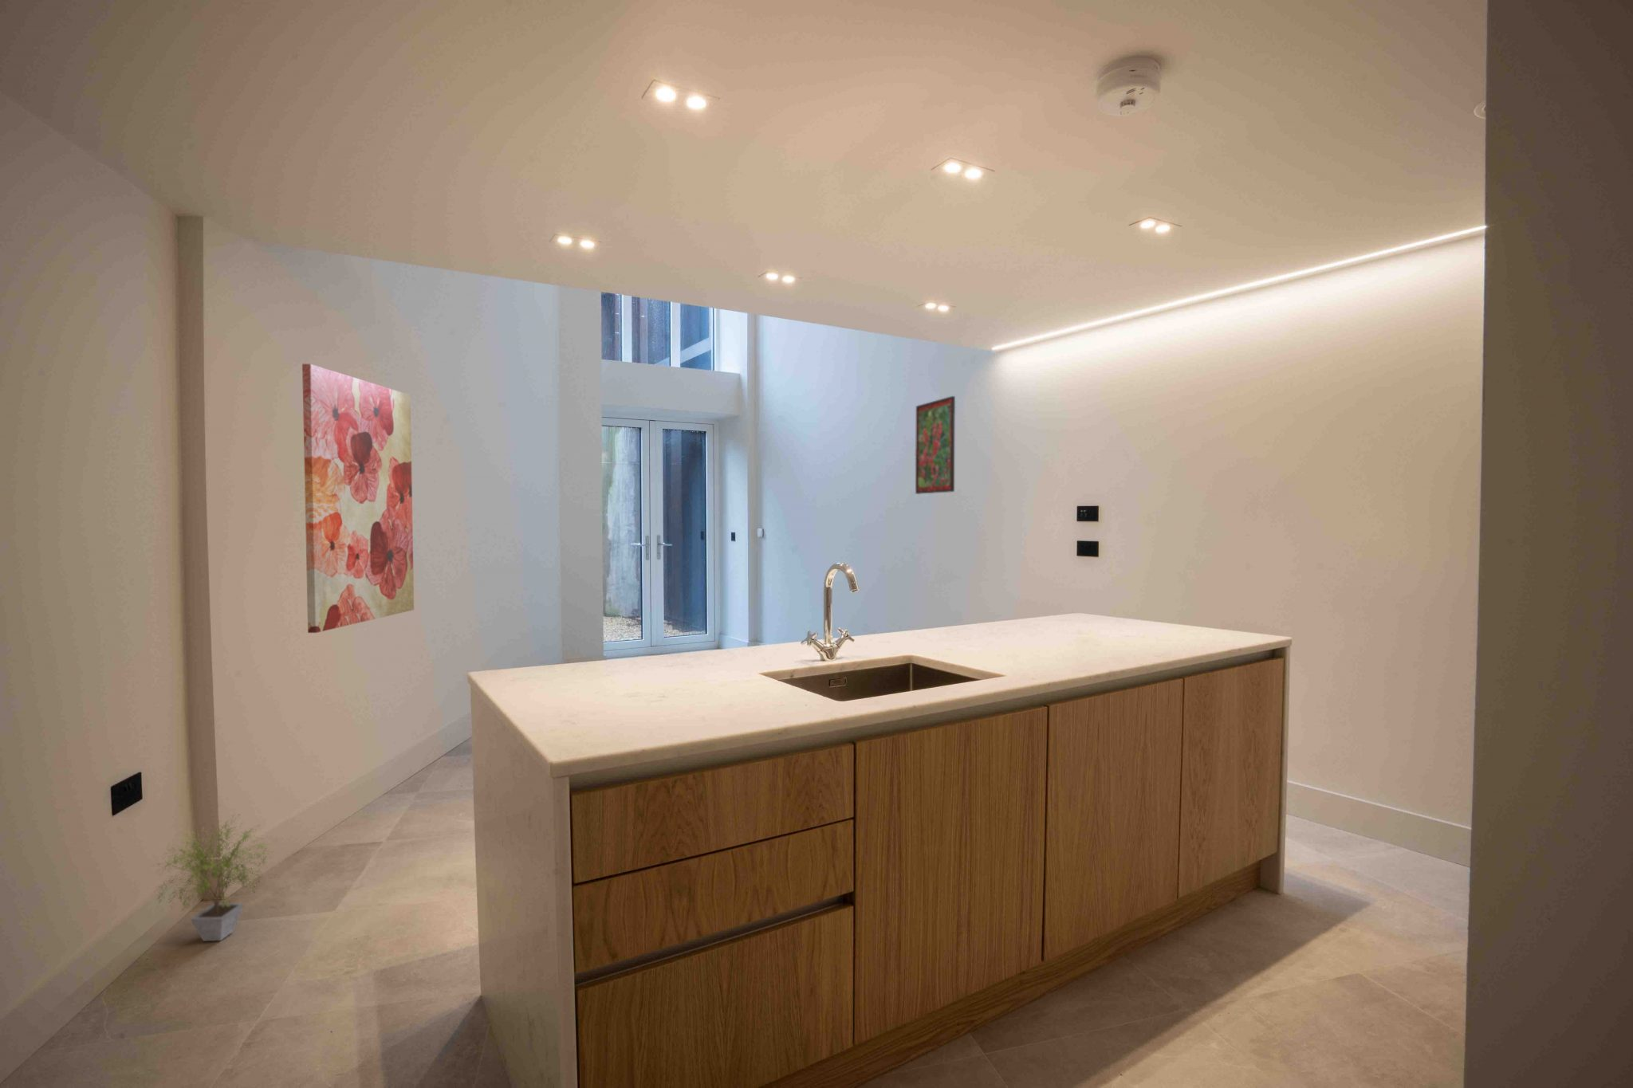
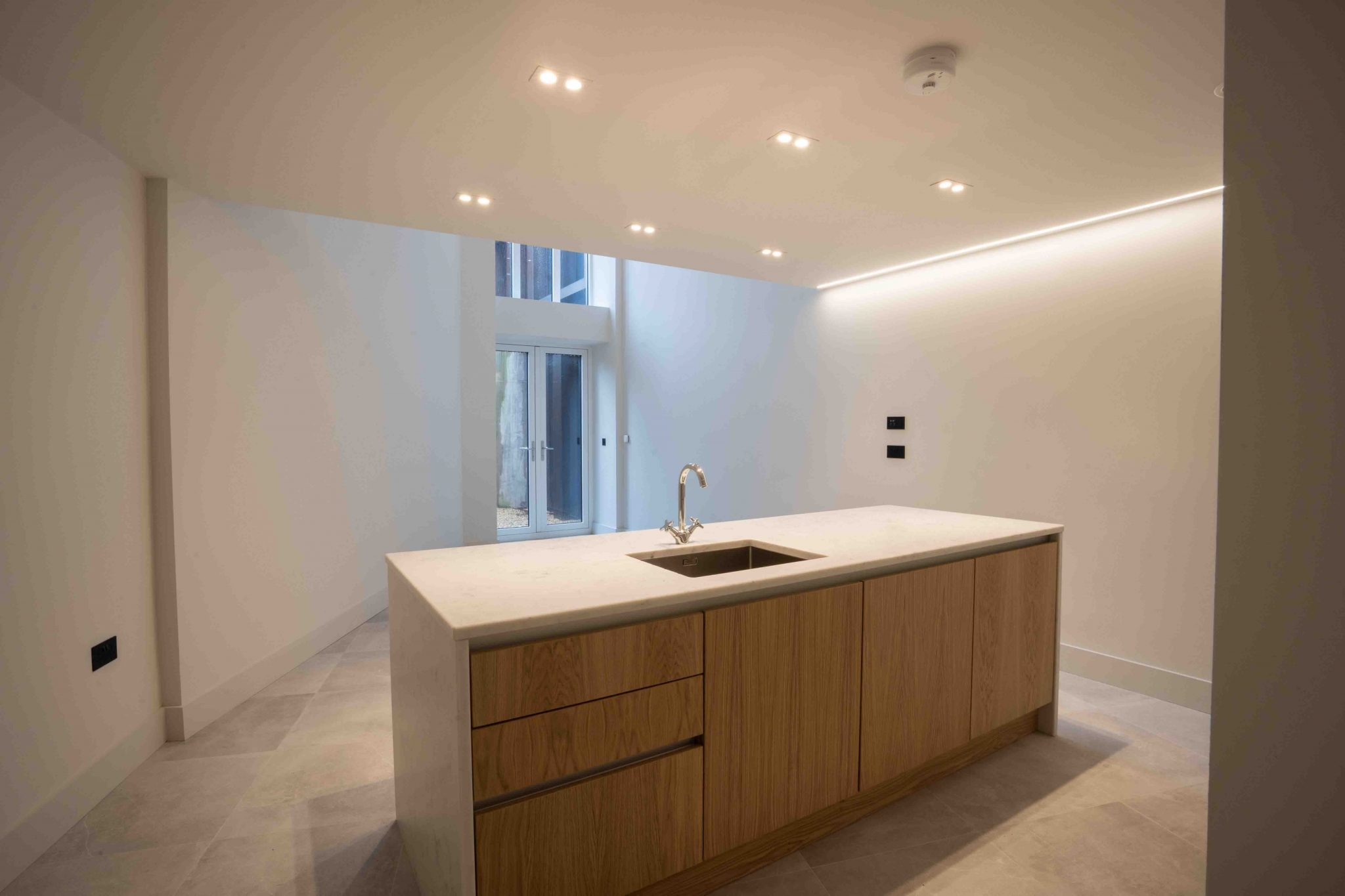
- wall art (364, 500)
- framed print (934, 447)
- potted plant (214, 874)
